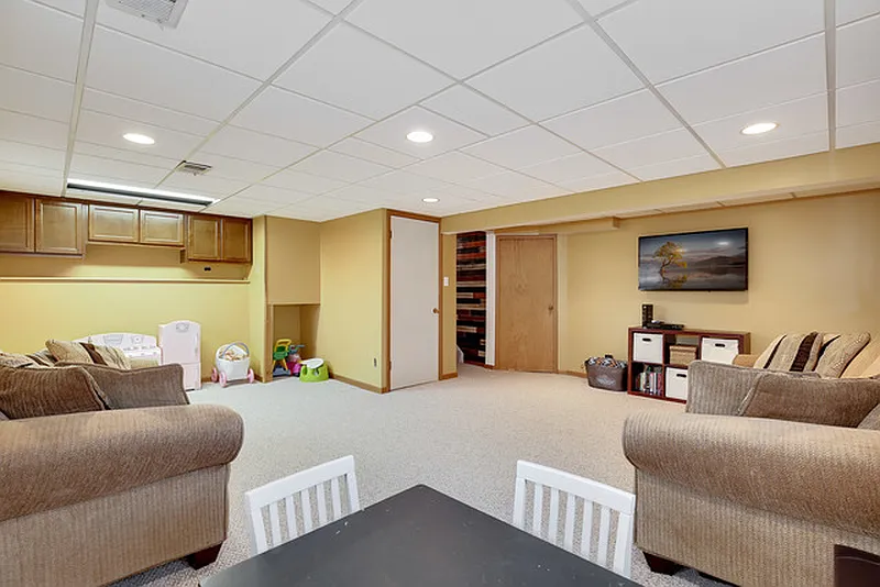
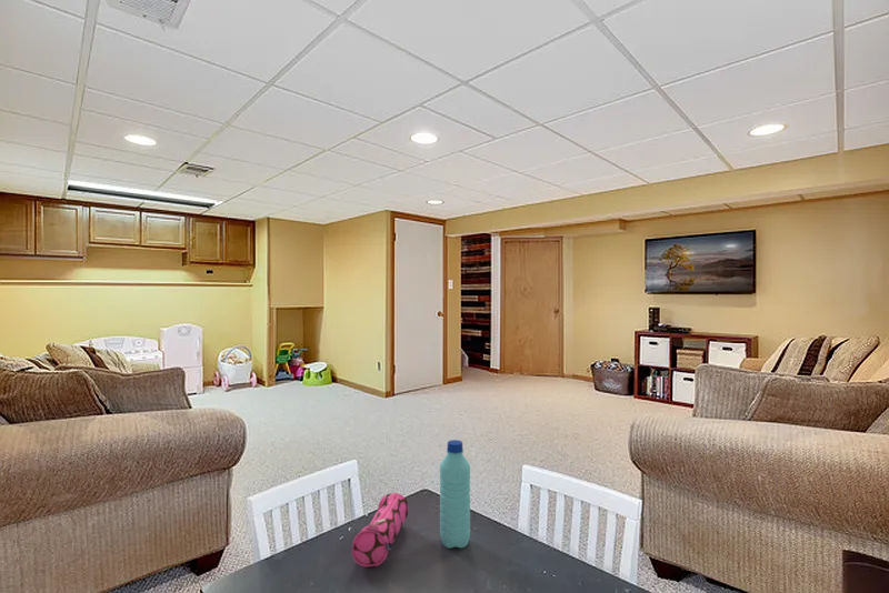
+ pencil case (383, 524)
+ water bottle (455, 492)
